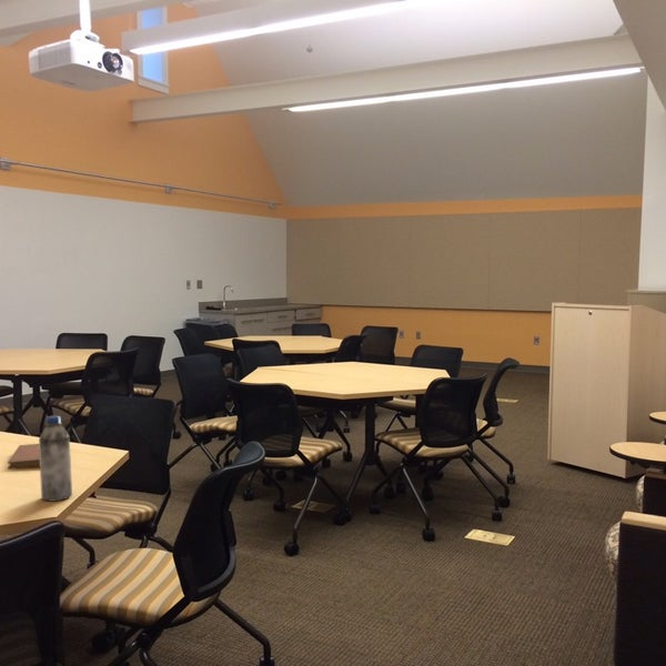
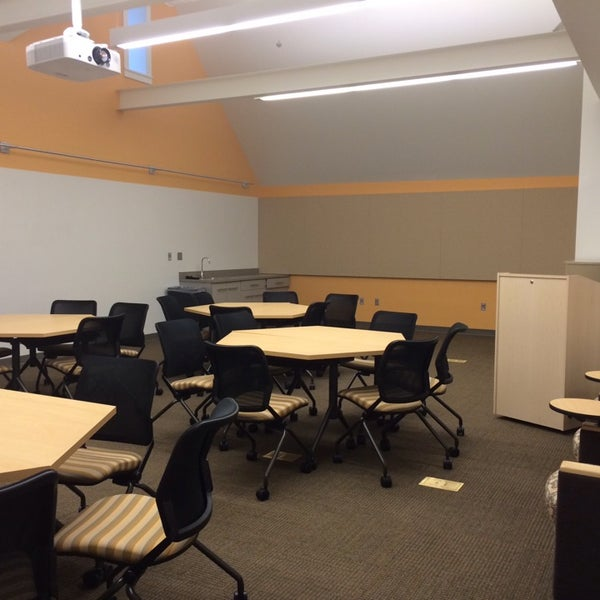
- water bottle (54, 456)
- notebook (38, 454)
